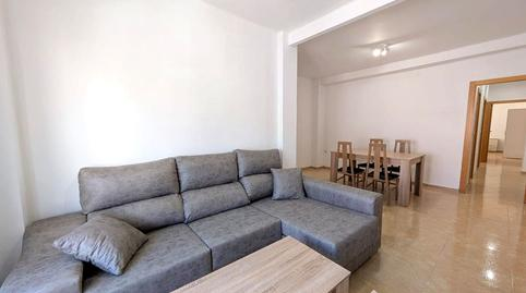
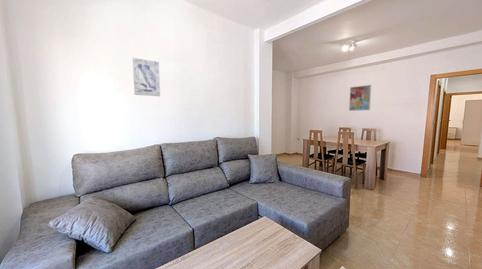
+ wall art (147, 77)
+ wall art (359, 98)
